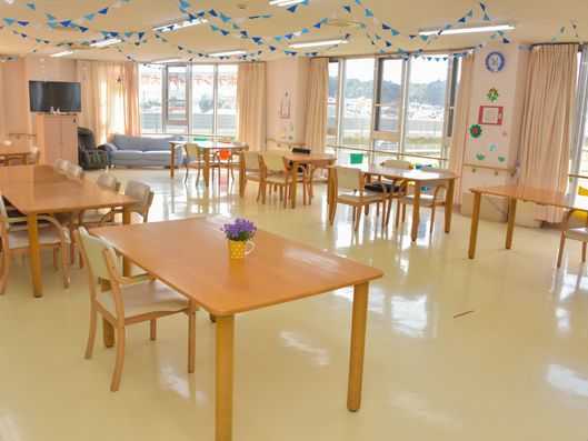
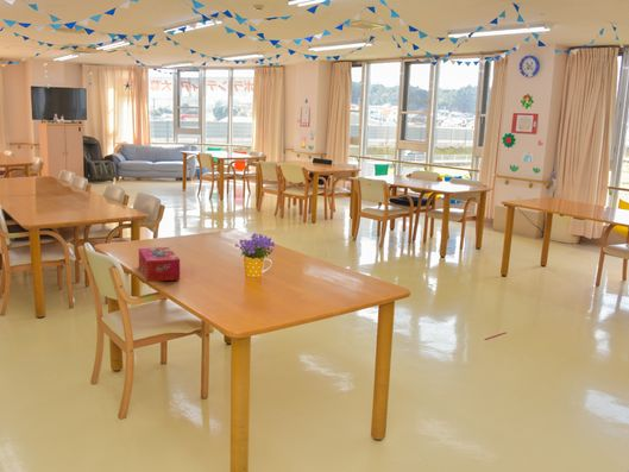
+ tissue box (158, 263)
